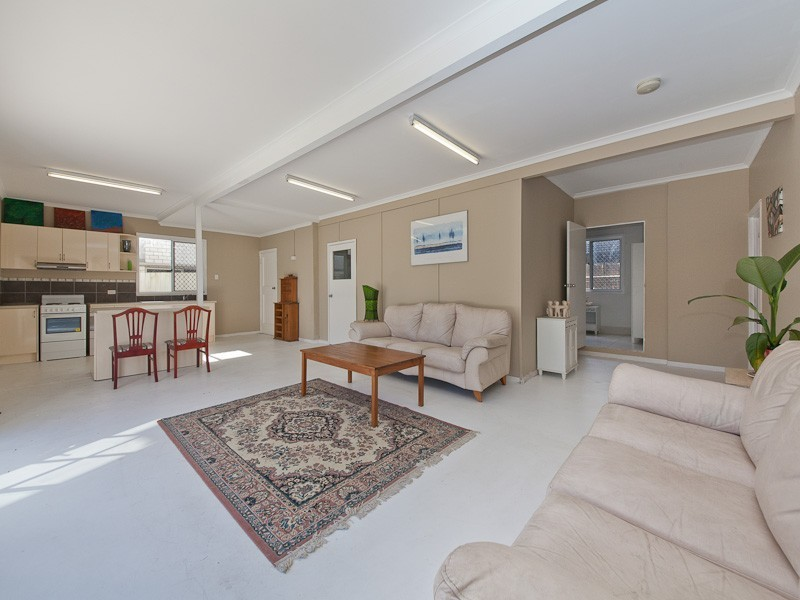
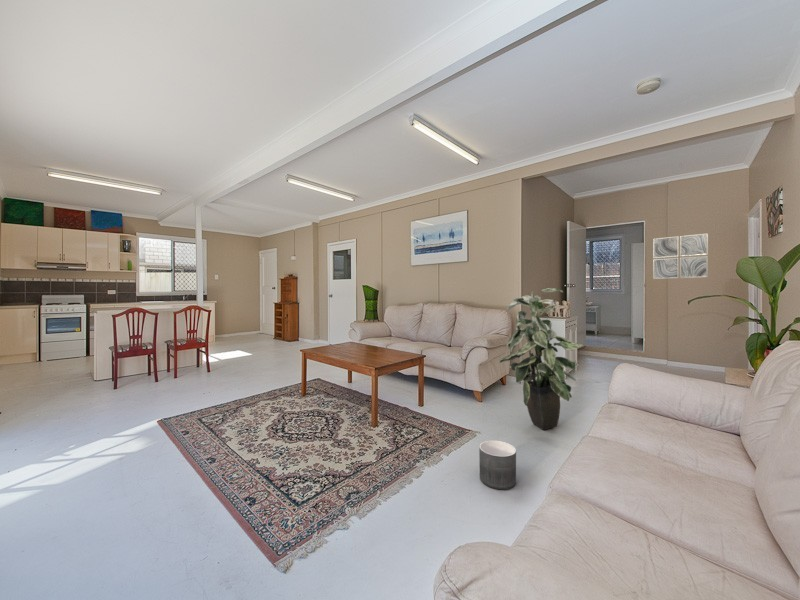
+ wall art (678, 256)
+ planter (497, 463)
+ indoor plant (543, 358)
